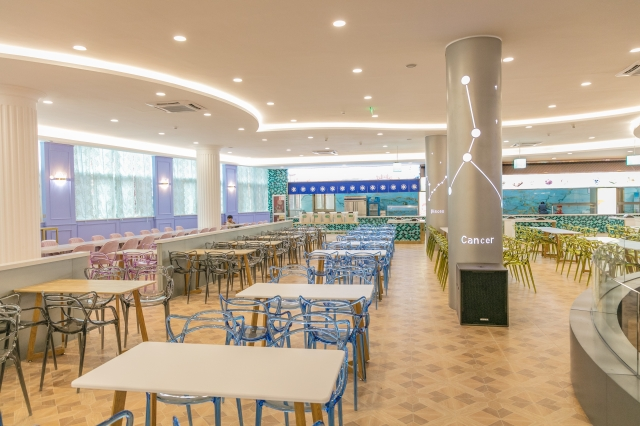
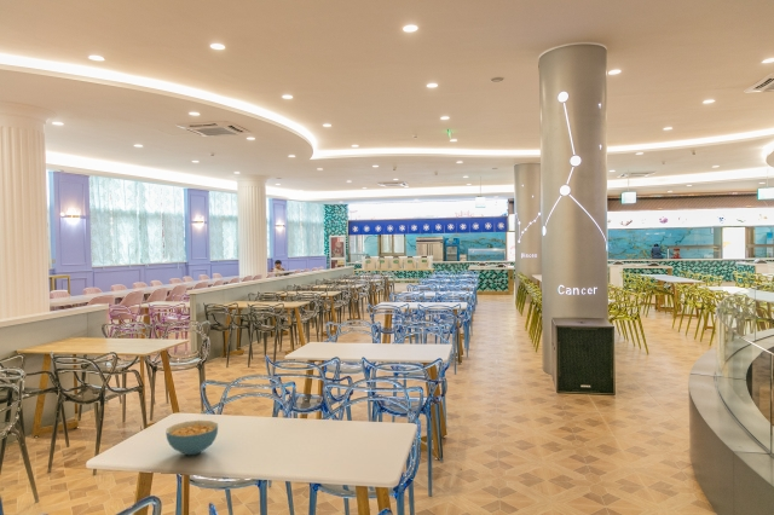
+ cereal bowl (192, 440)
